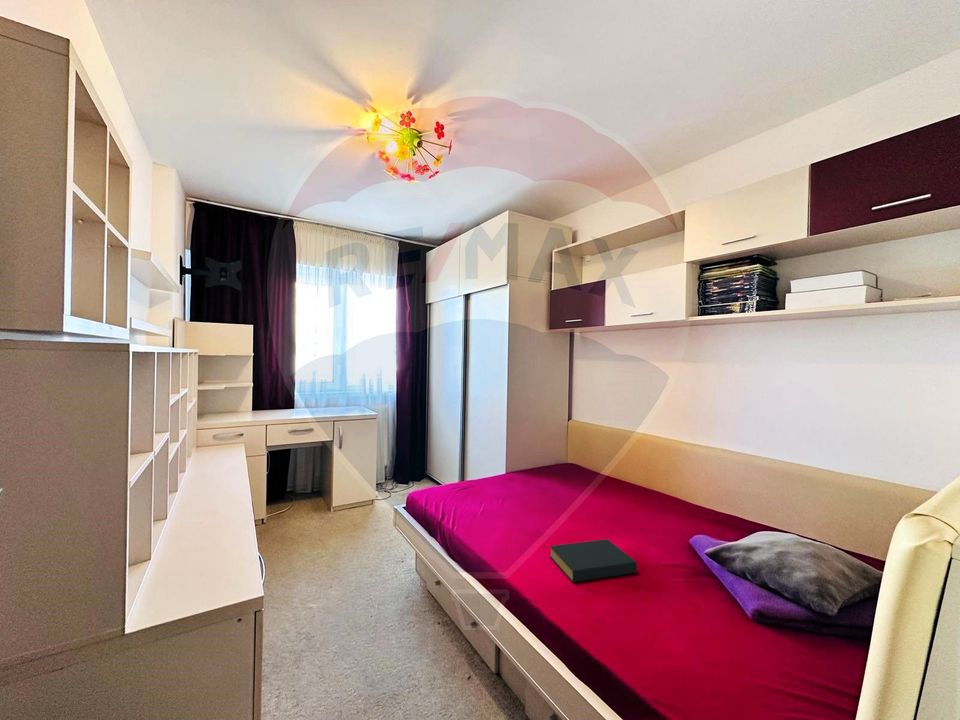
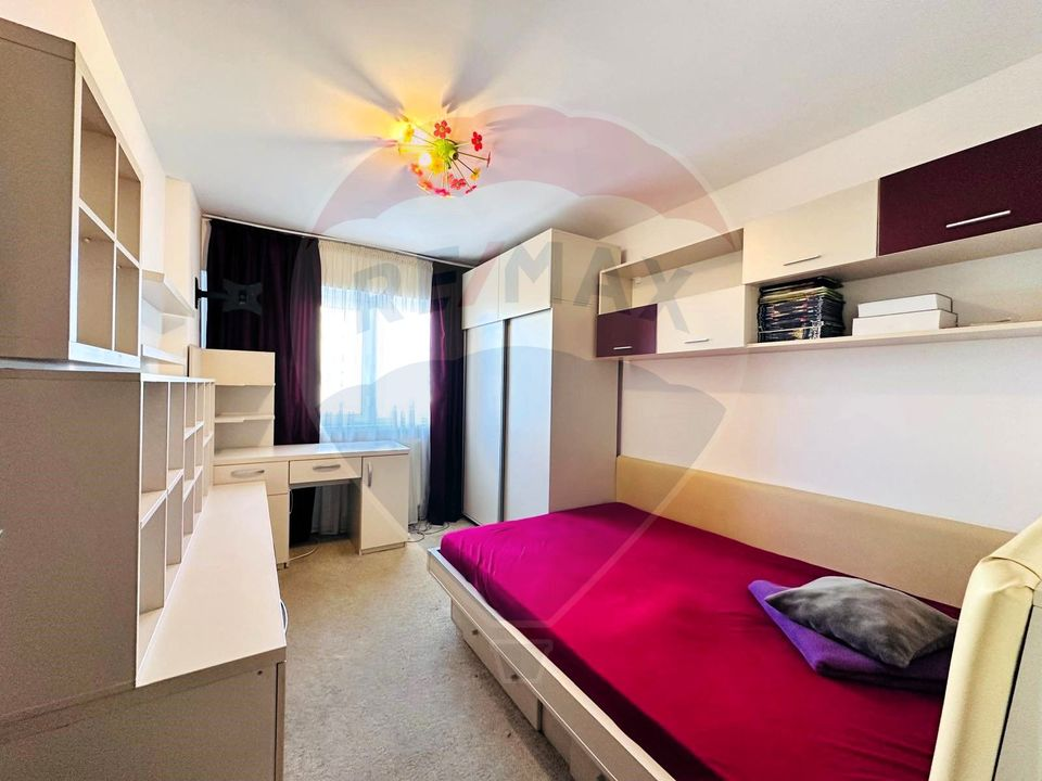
- hardback book (591, 559)
